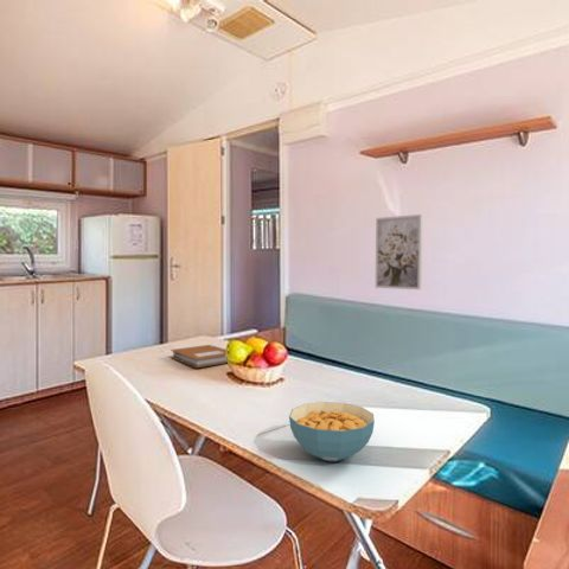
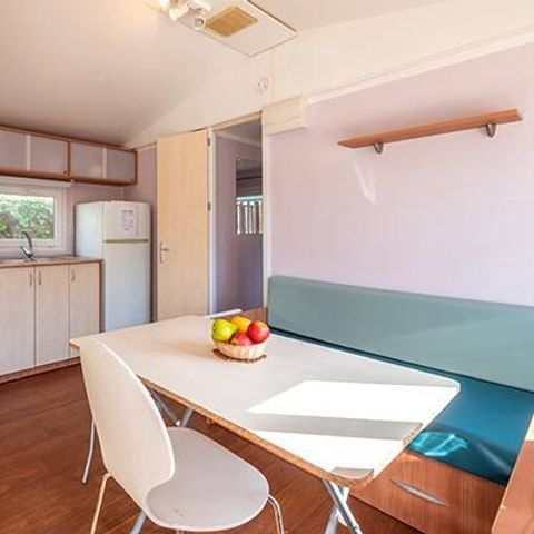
- cereal bowl (331, 435)
- wall art (397, 252)
- notebook (205, 354)
